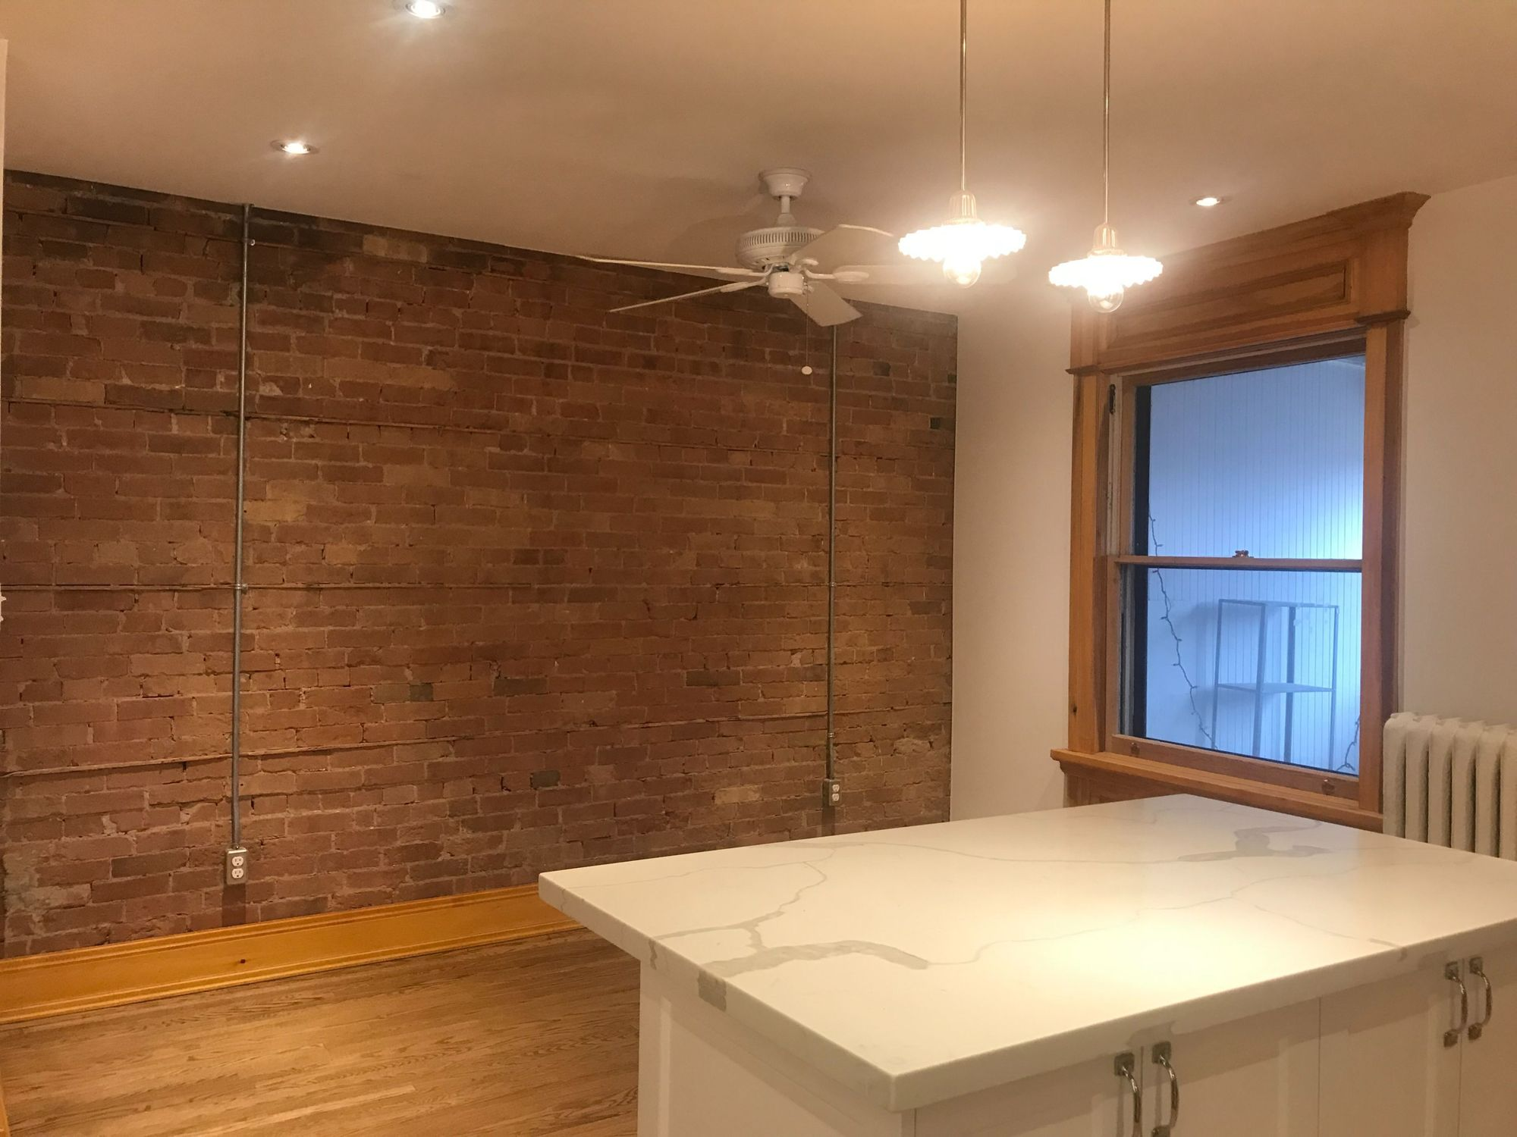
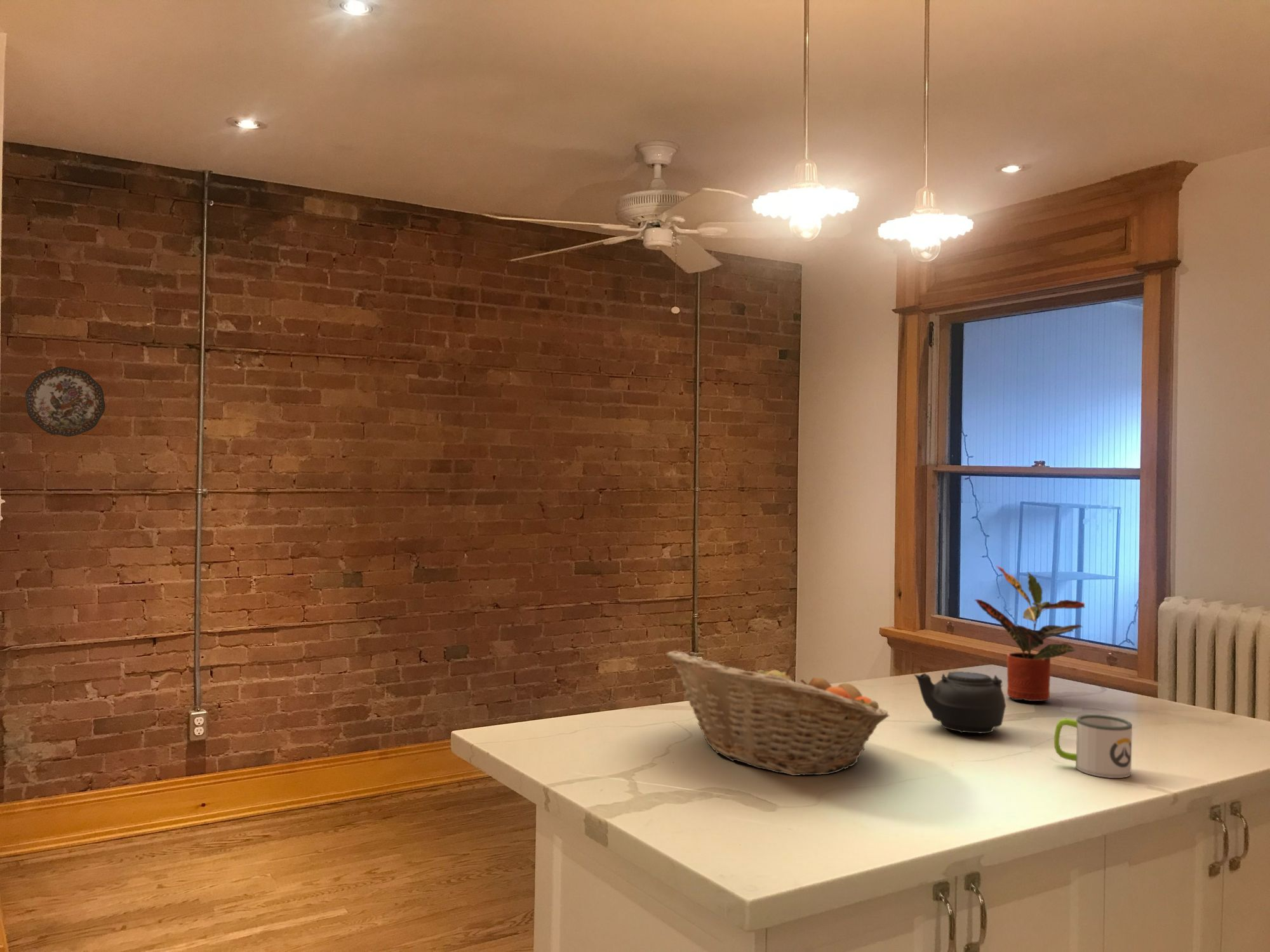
+ teapot (959, 701)
+ decorative plate (65, 402)
+ potted plant (1039, 635)
+ mug (1092, 744)
+ fruit basket (772, 702)
